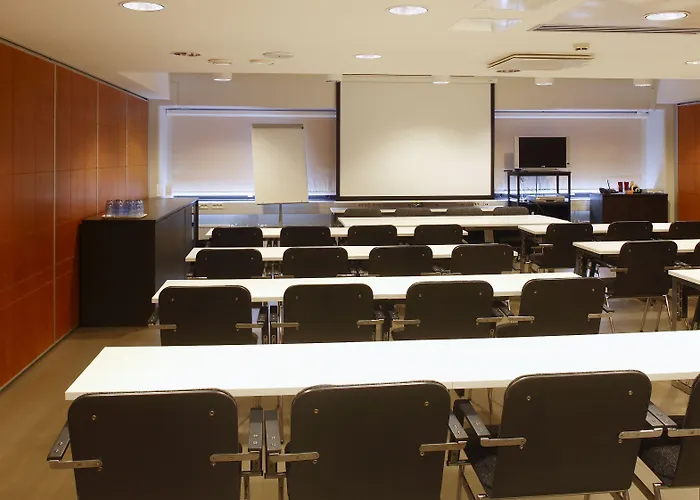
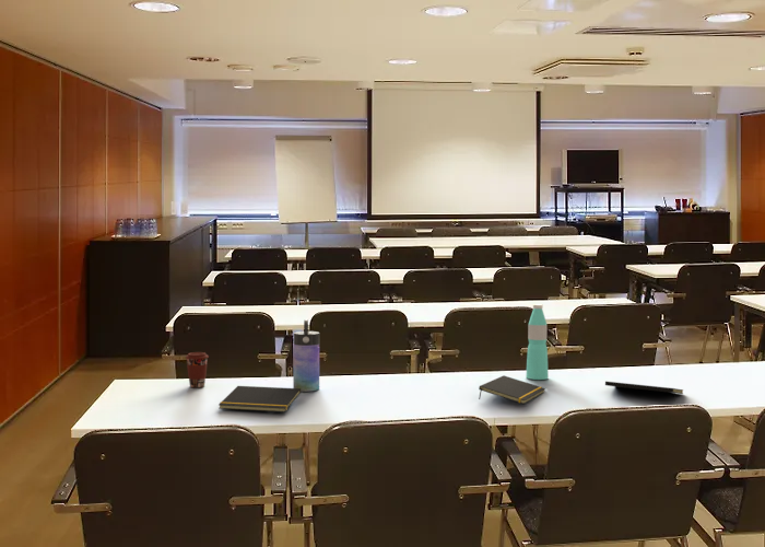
+ water bottle (537, 340)
+ notepad (644, 387)
+ notepad (513, 388)
+ coffee cup (197, 370)
+ water bottle (306, 353)
+ notepad (260, 398)
